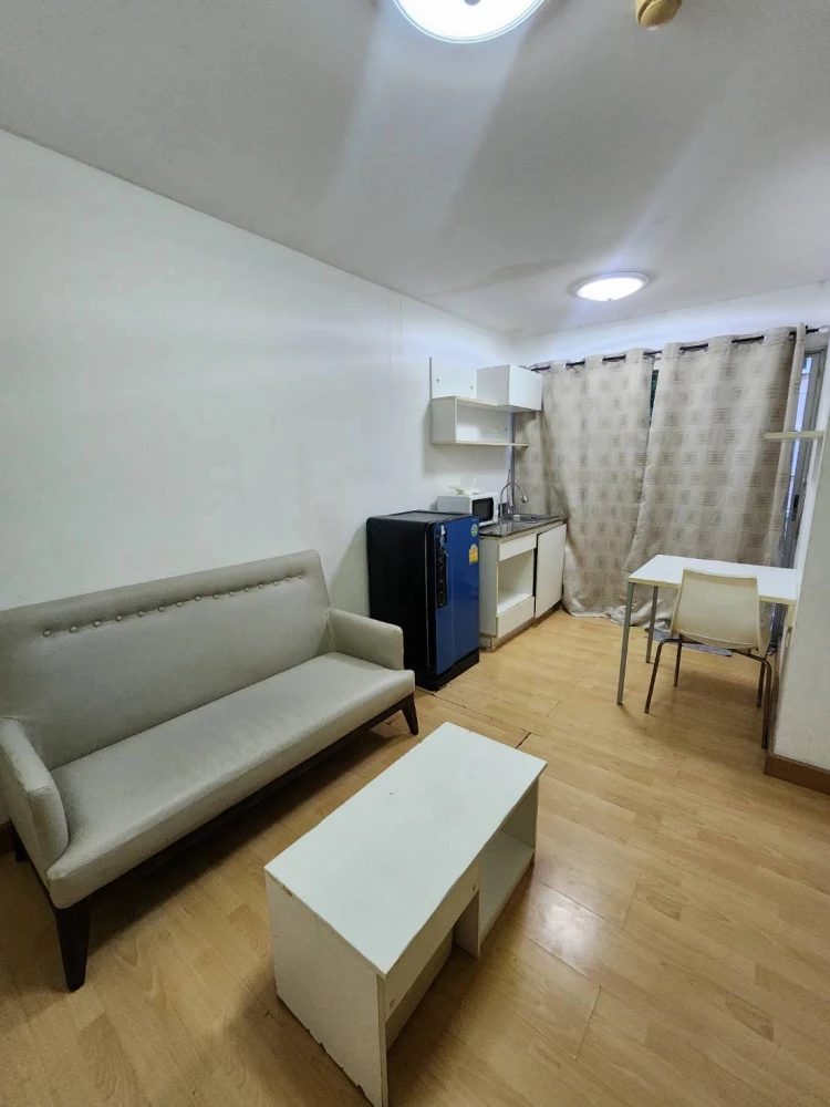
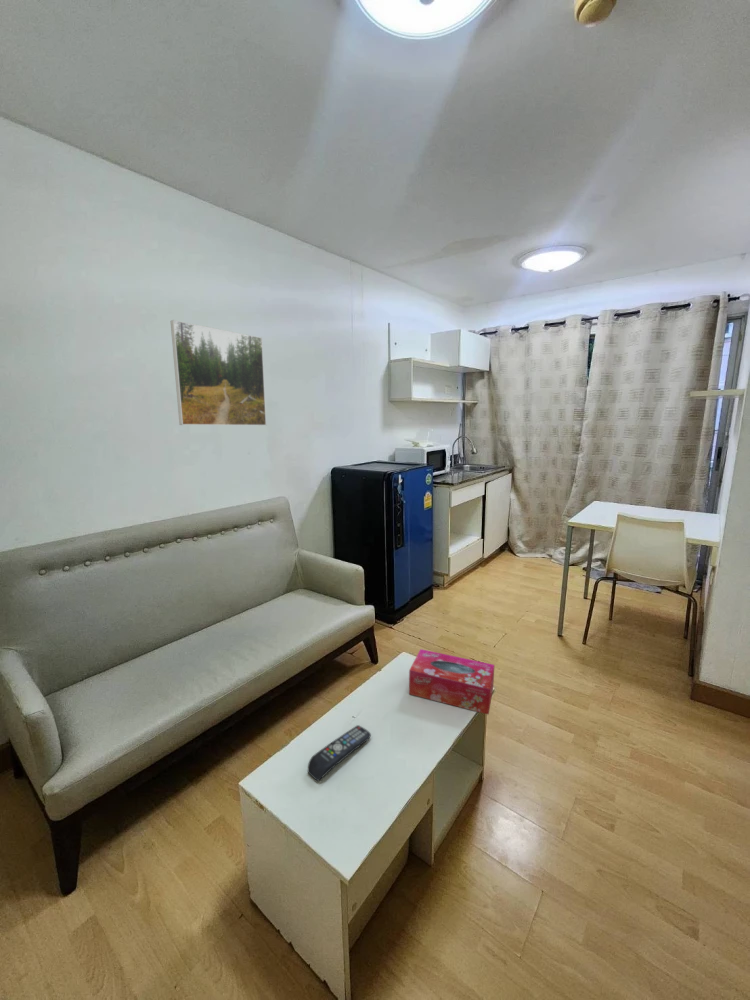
+ remote control (340, 749)
+ tissue box (451, 679)
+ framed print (223, 378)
